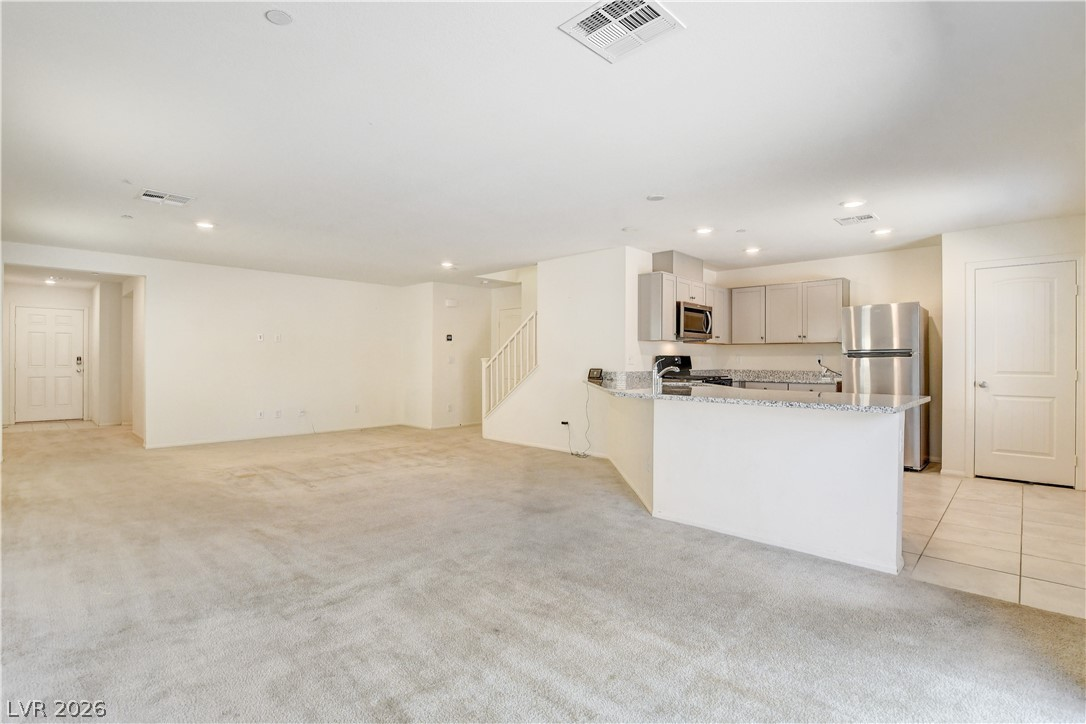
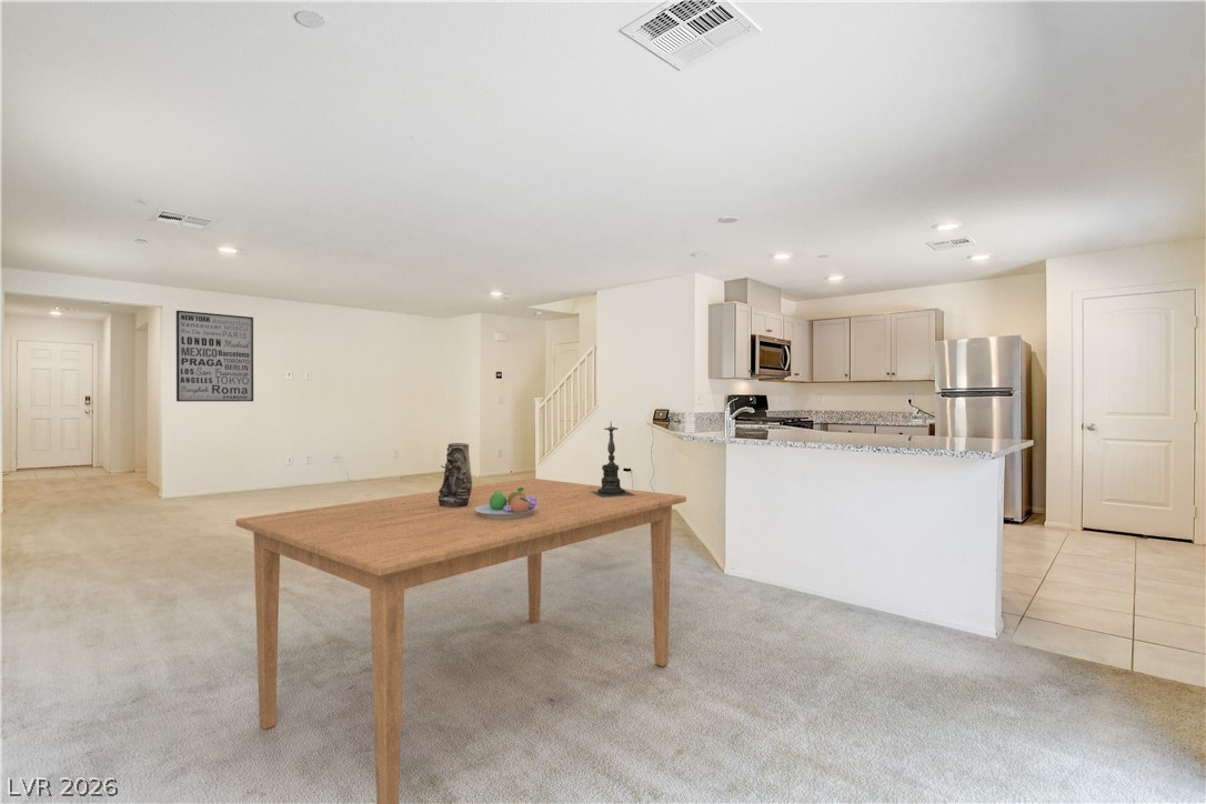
+ candle holder (612, 454)
+ wall art (215, 358)
+ vase (454, 473)
+ dining table (474, 570)
+ fruit bowl (505, 501)
